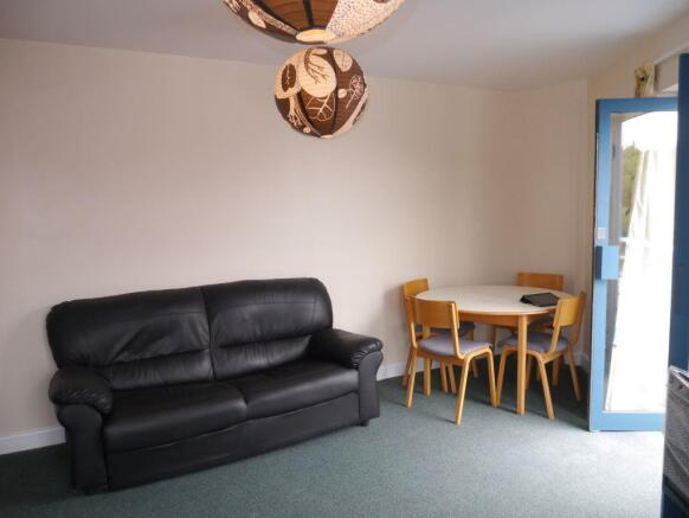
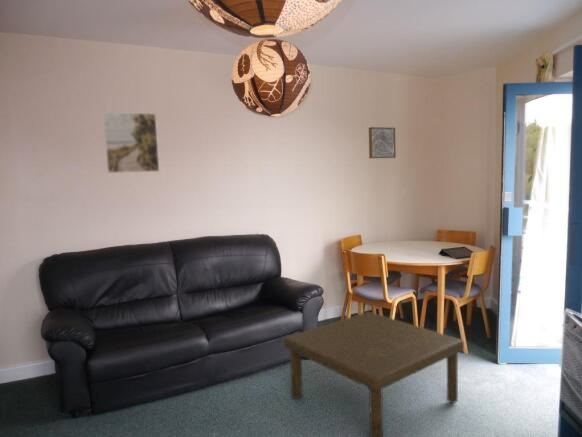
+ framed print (132, 142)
+ wall art (382, 142)
+ coffee table (371, 369)
